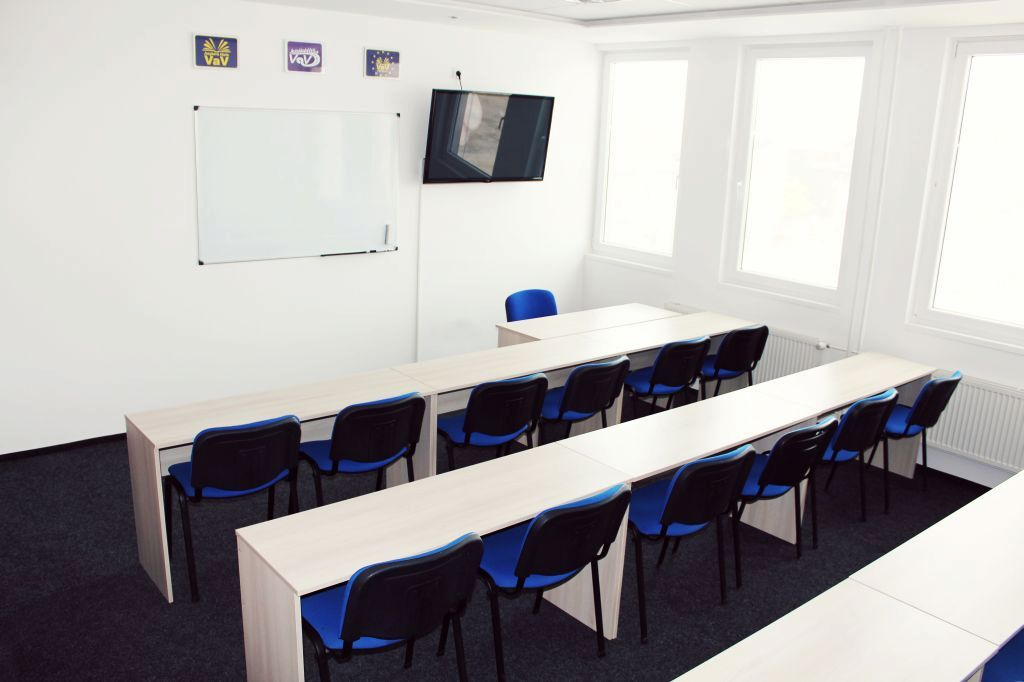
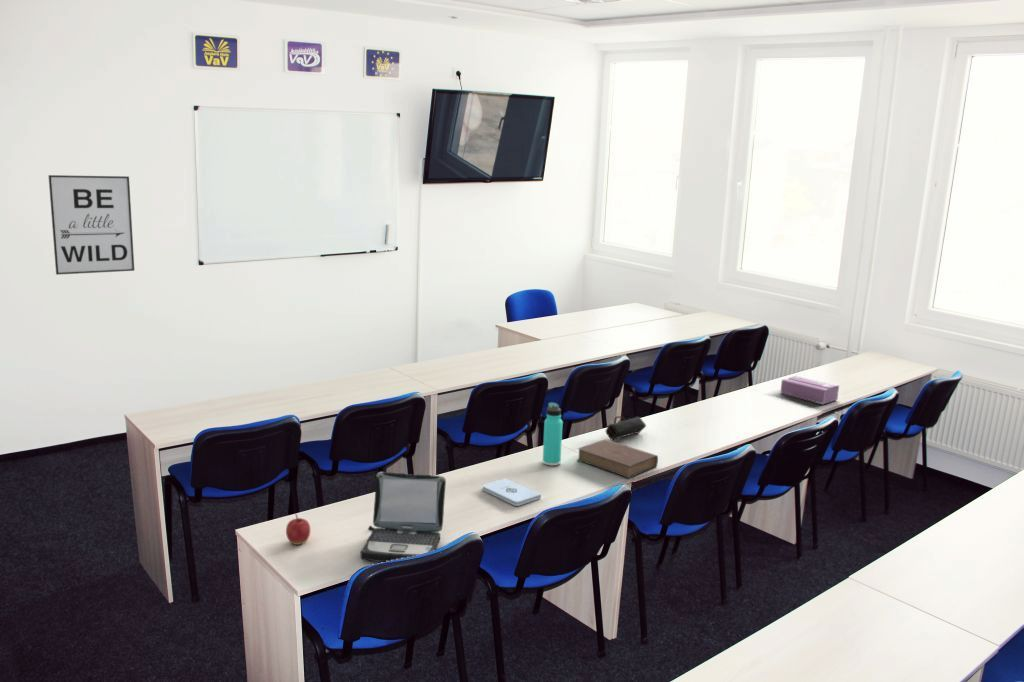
+ thermos bottle (552, 433)
+ pencil case (626, 427)
+ laptop (402, 515)
+ tissue box (809, 389)
+ notepad (510, 491)
+ book (617, 457)
+ apple (298, 528)
+ wall art (93, 224)
